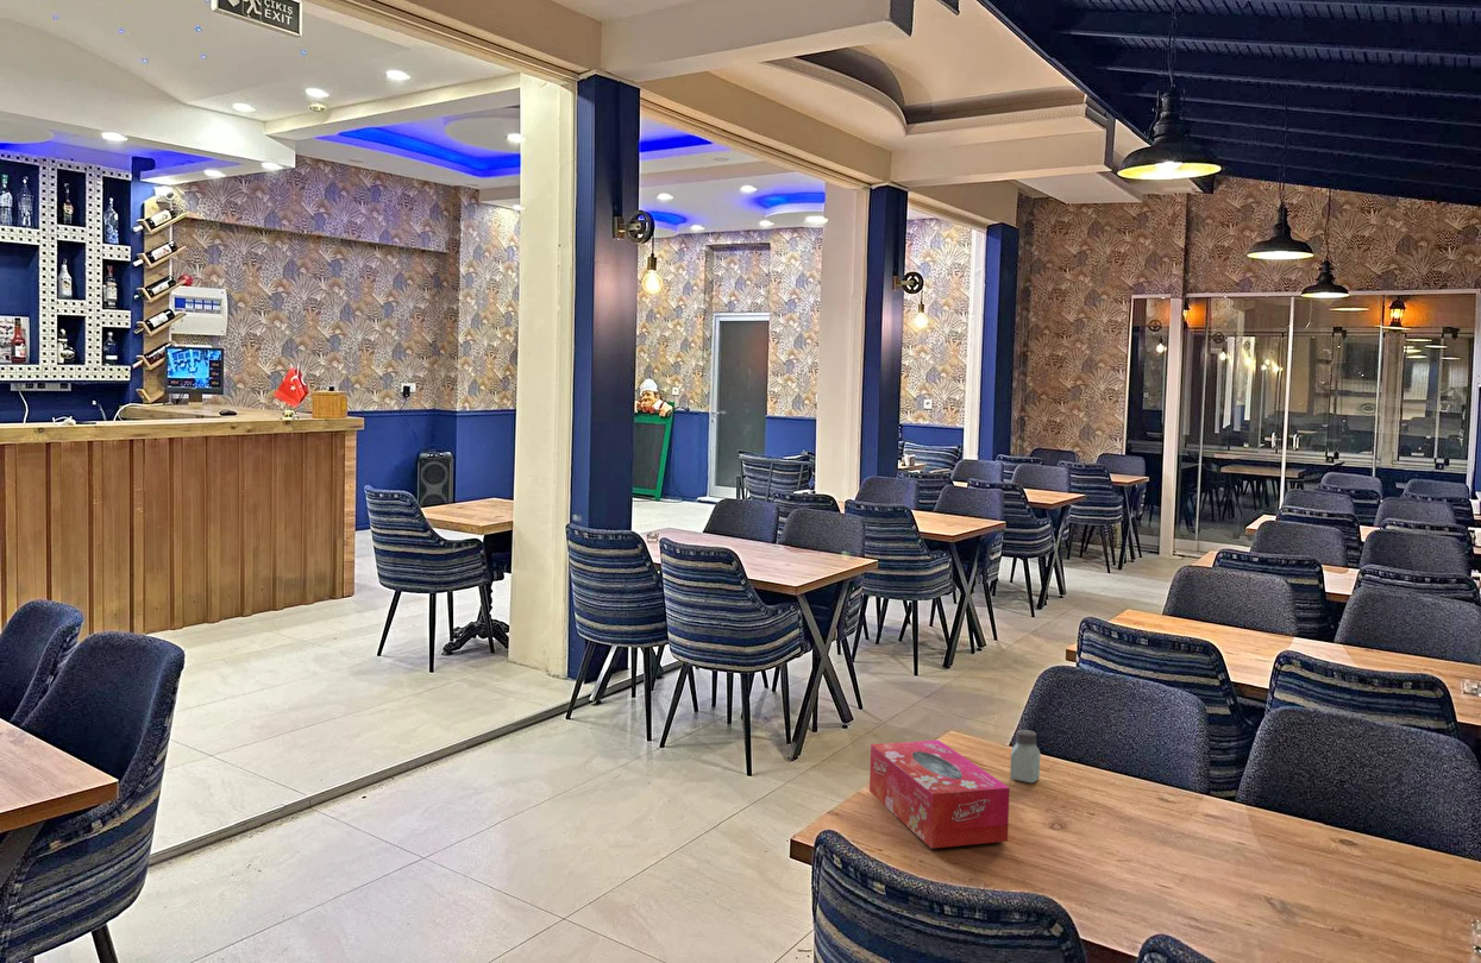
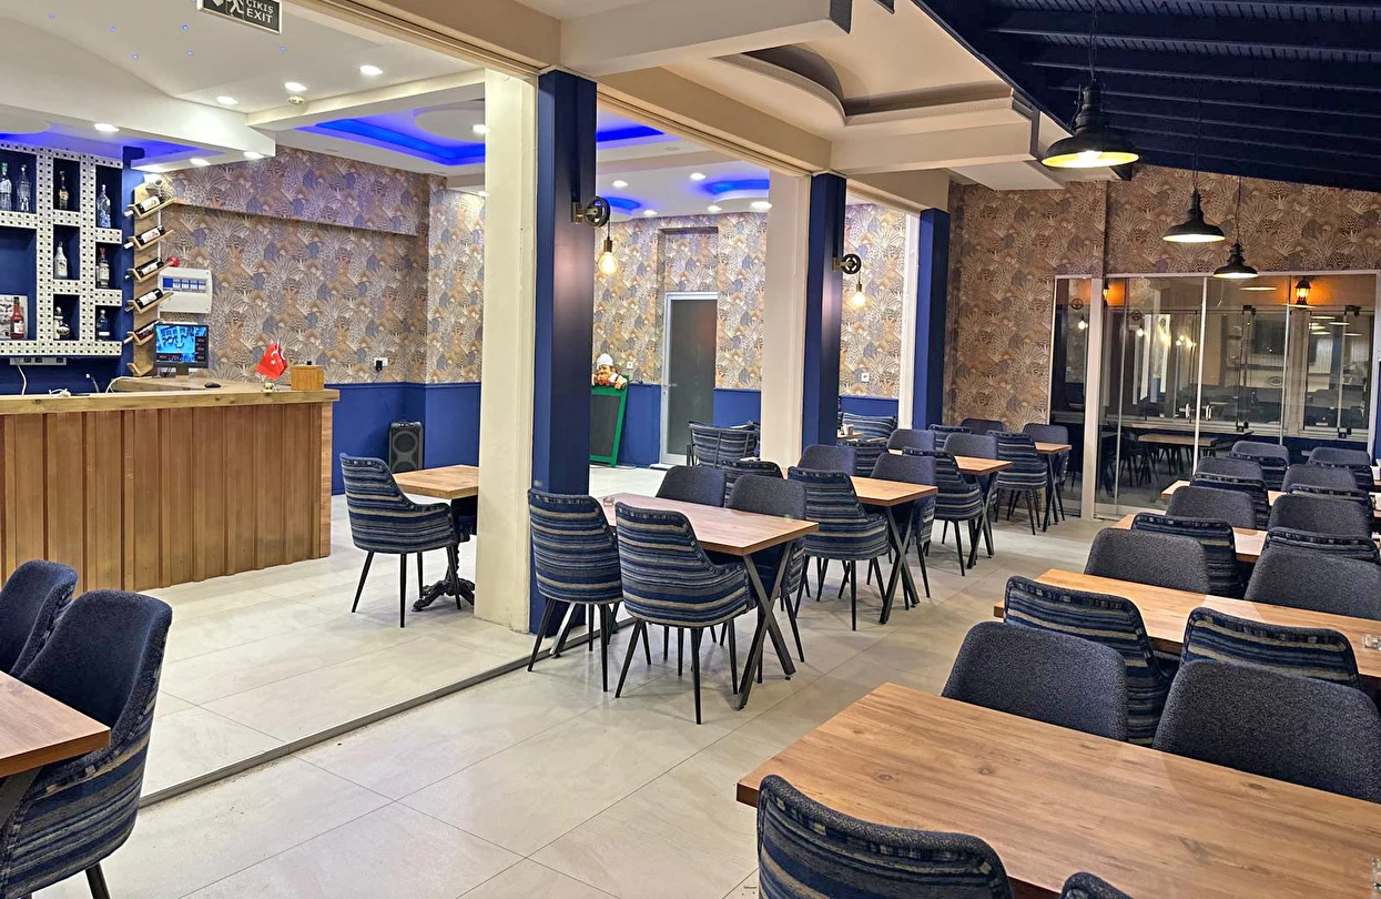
- tissue box (935, 789)
- saltshaker (1025, 755)
